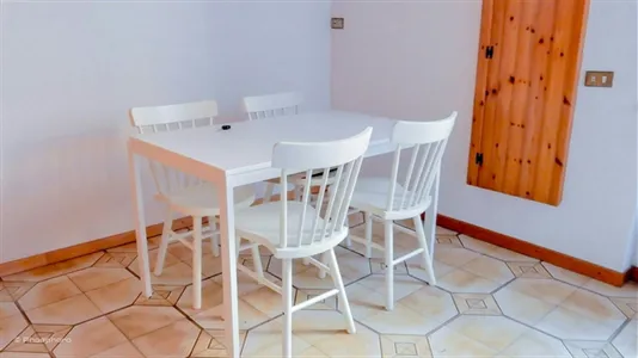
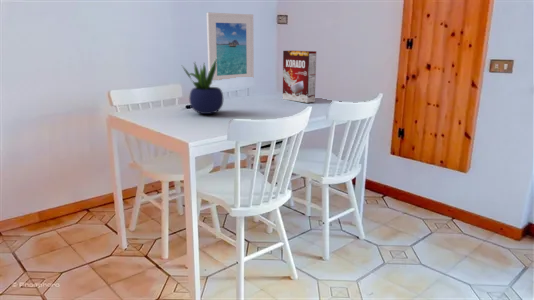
+ potted plant (203, 85)
+ cereal box (299, 76)
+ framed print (231, 49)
